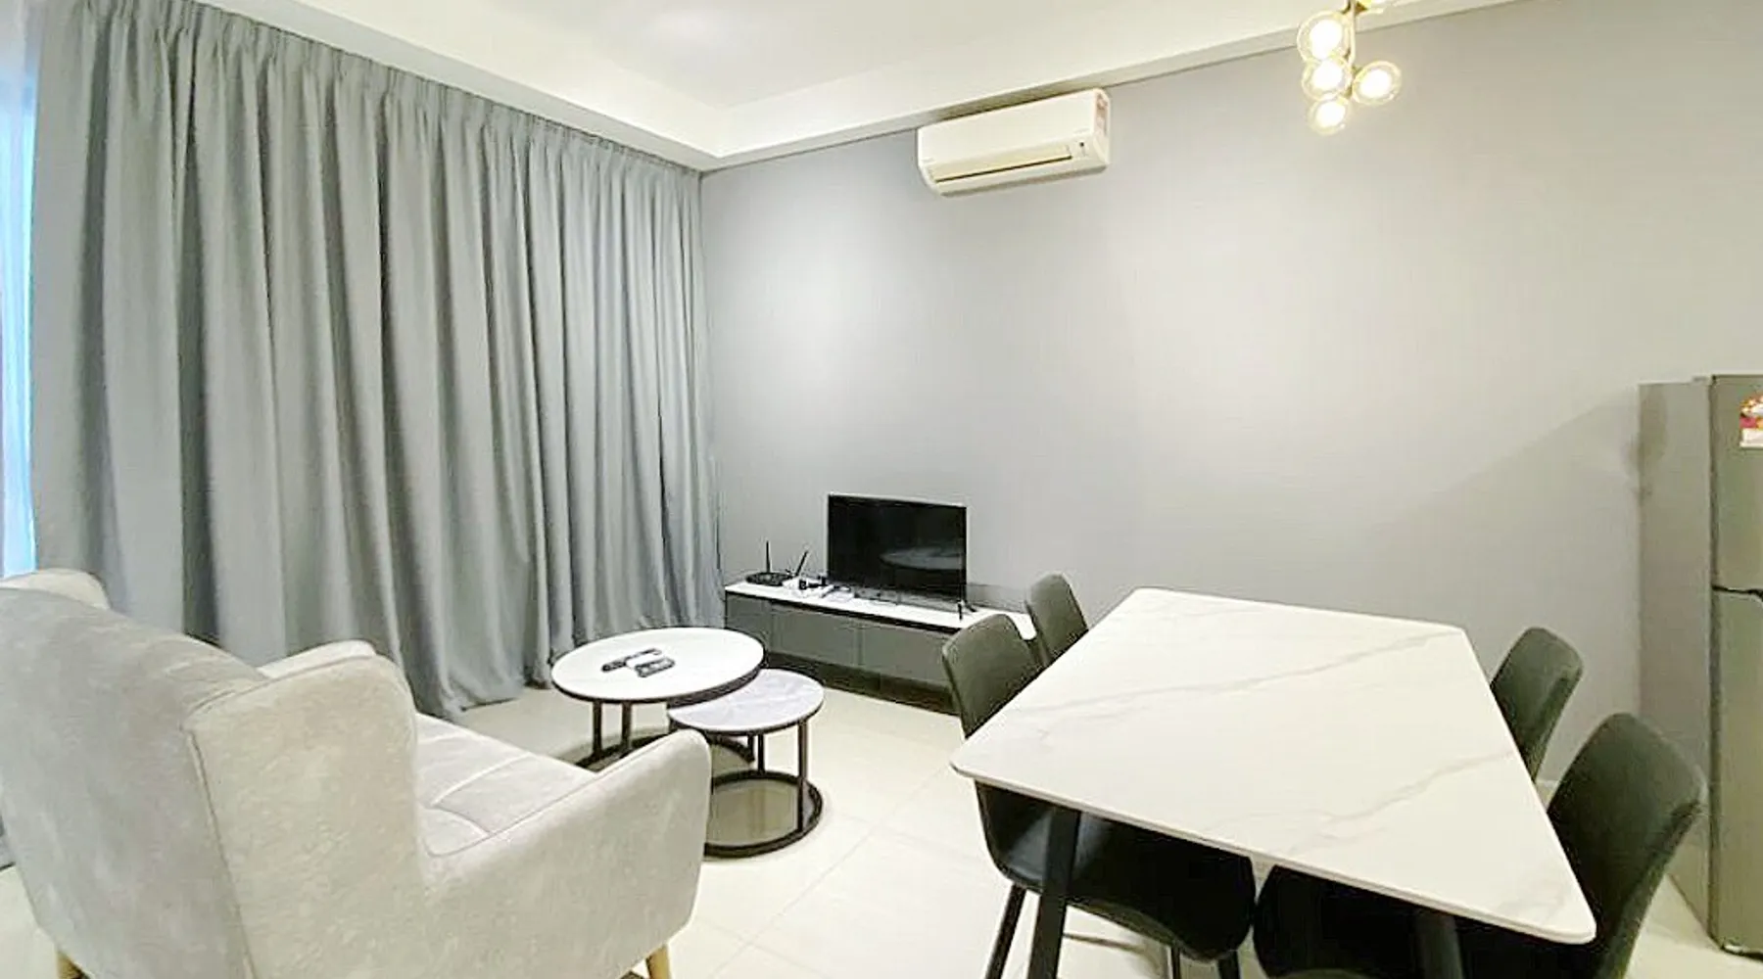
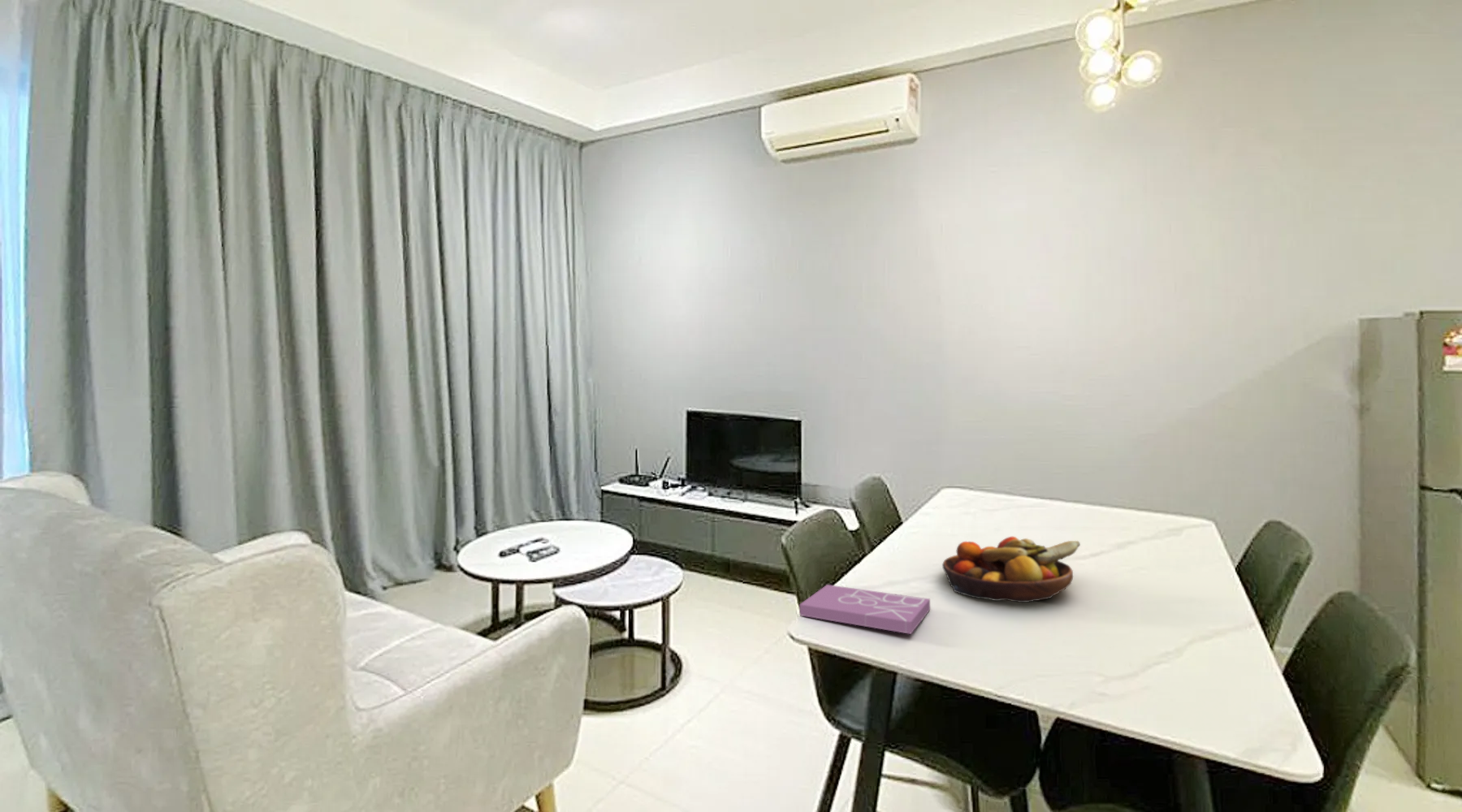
+ book (865, 607)
+ fruit bowl (1006, 560)
